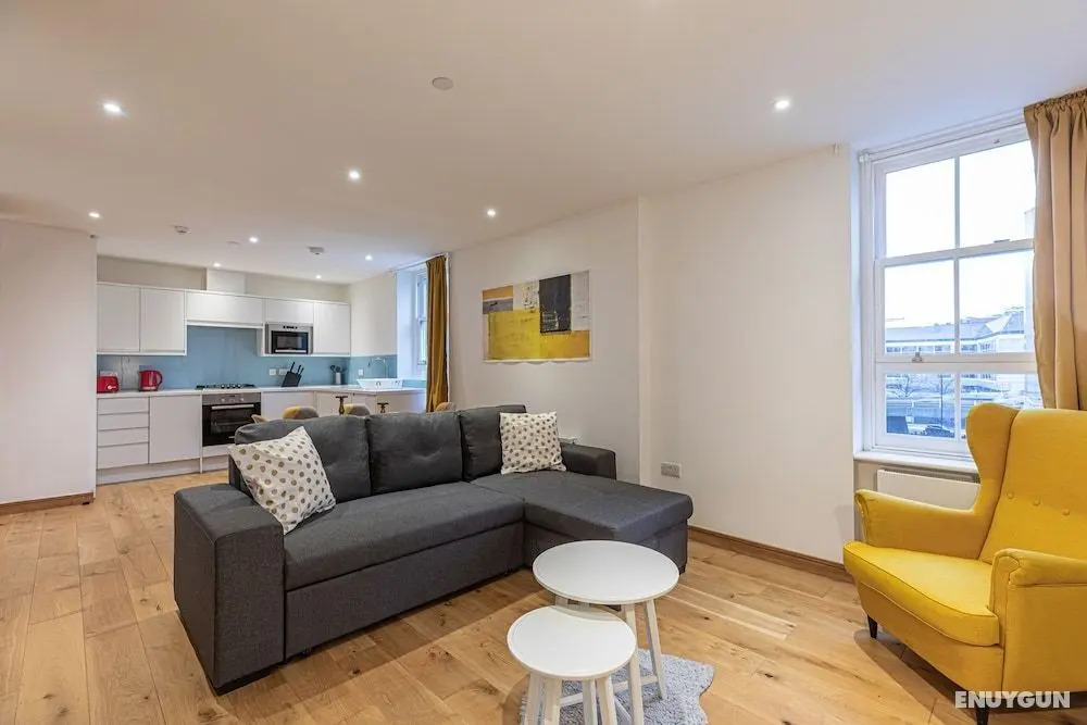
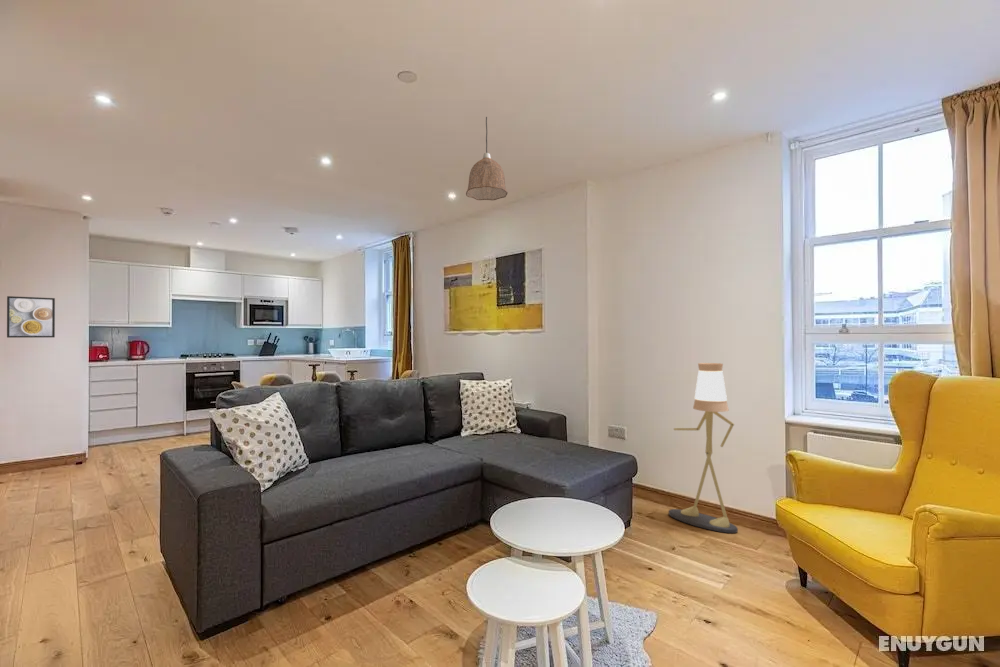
+ pendant lamp (486, 155)
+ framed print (31, 317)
+ floor lamp (704, 419)
